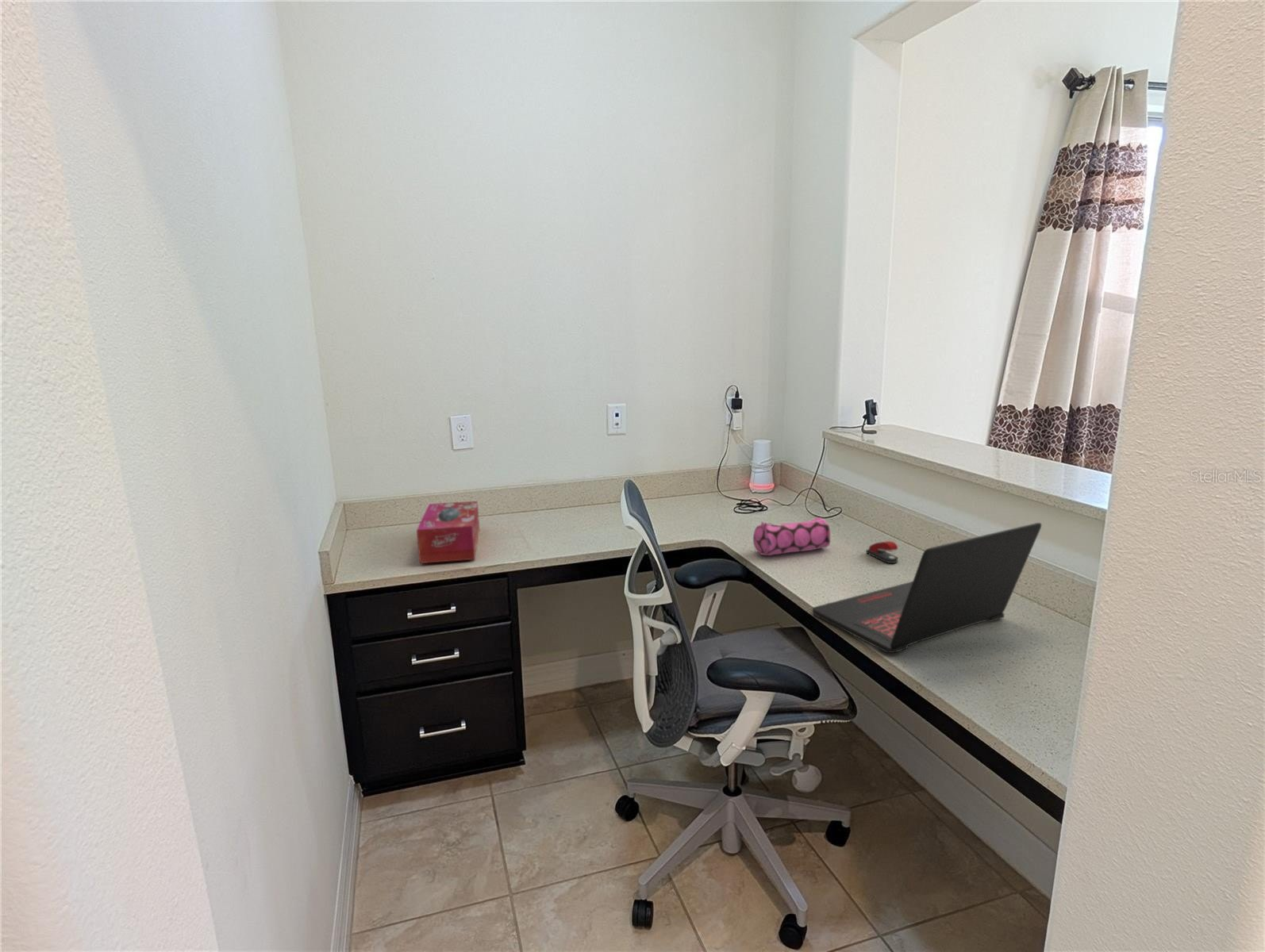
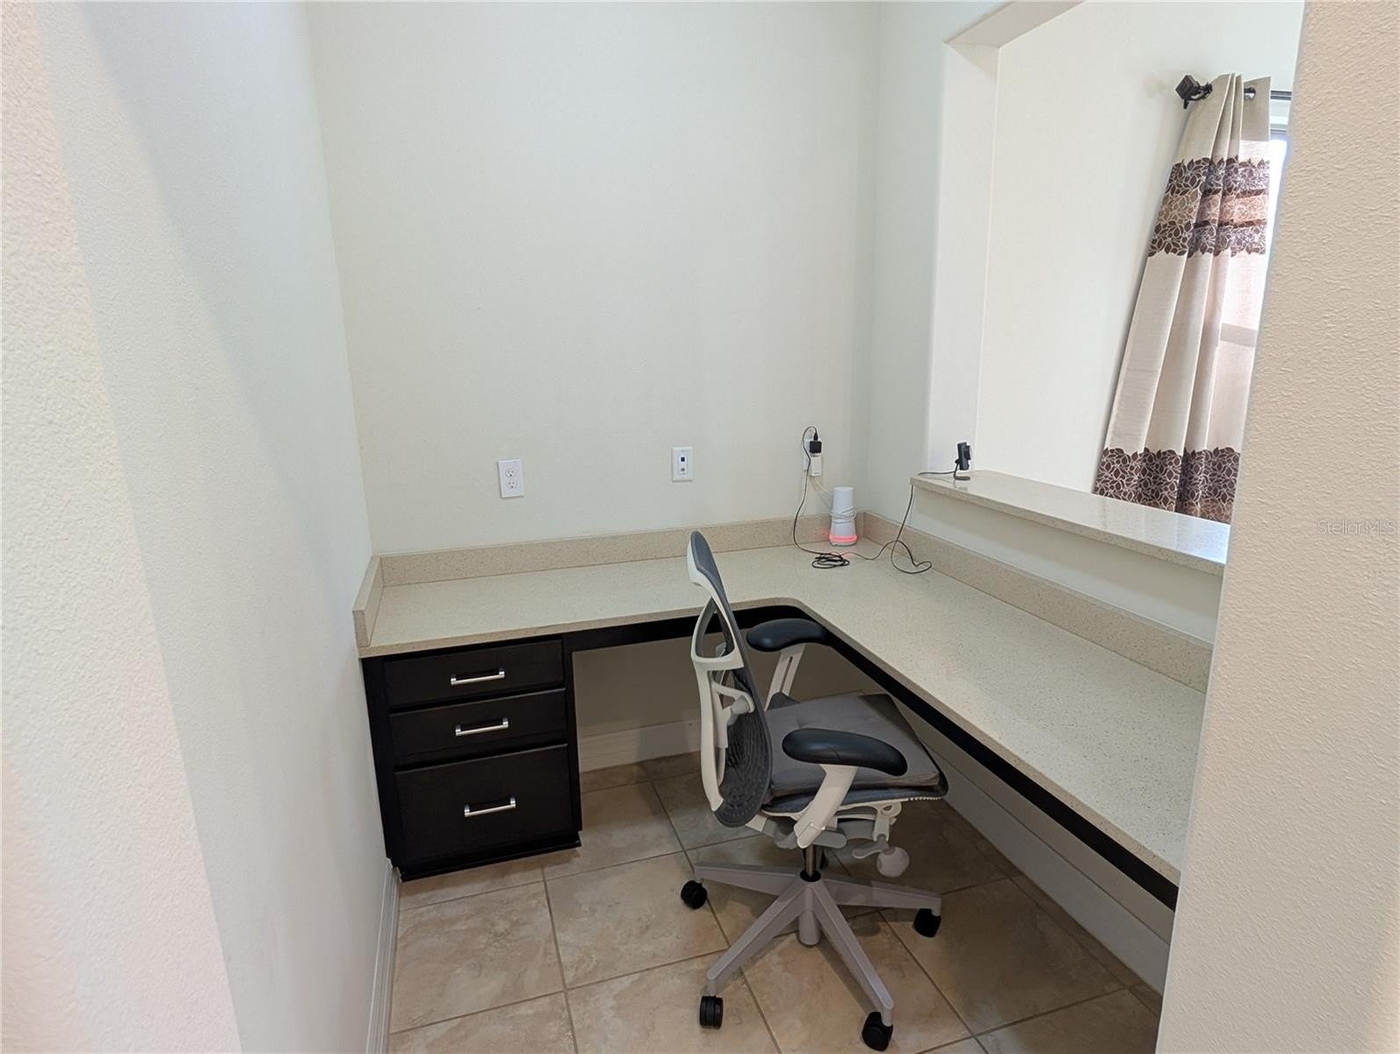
- stapler (883, 548)
- laptop (921, 570)
- tissue box (450, 530)
- pencil case (793, 535)
